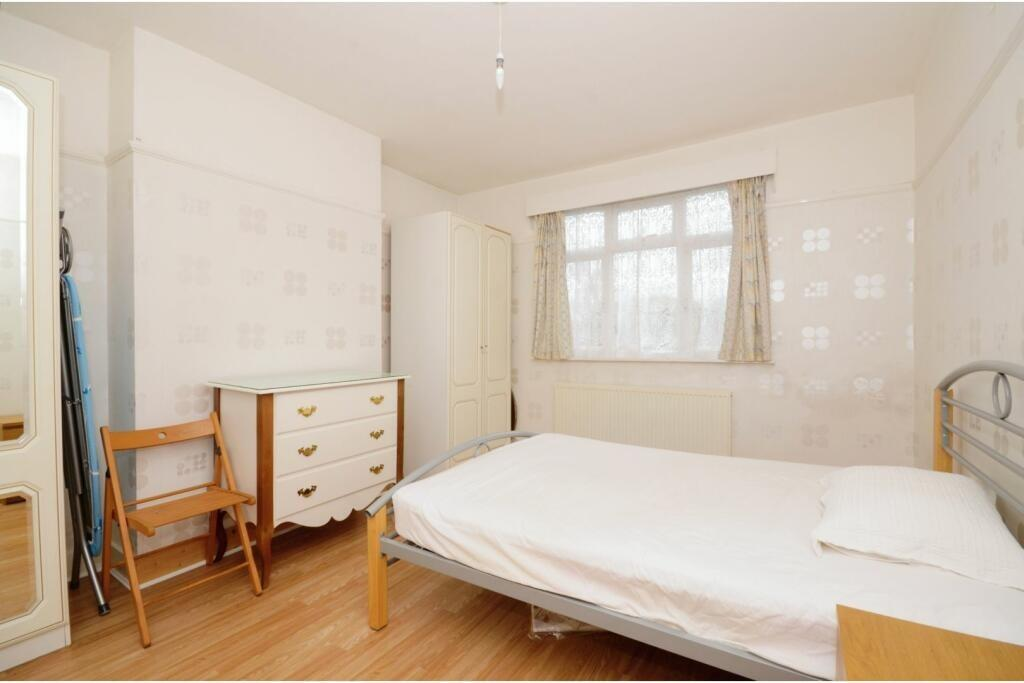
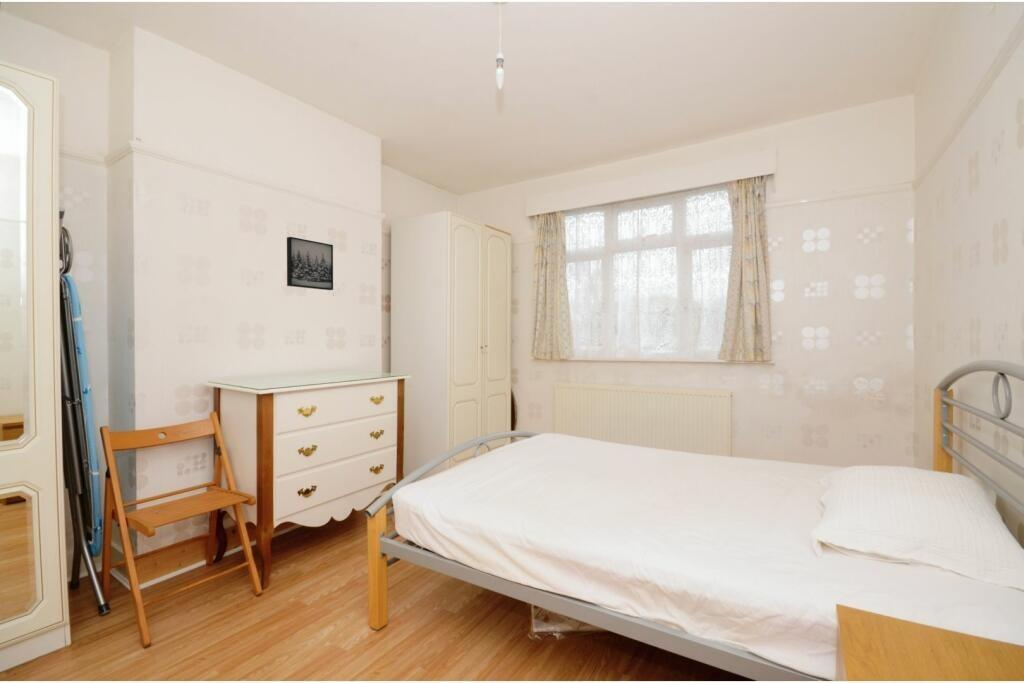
+ wall art (310, 264)
